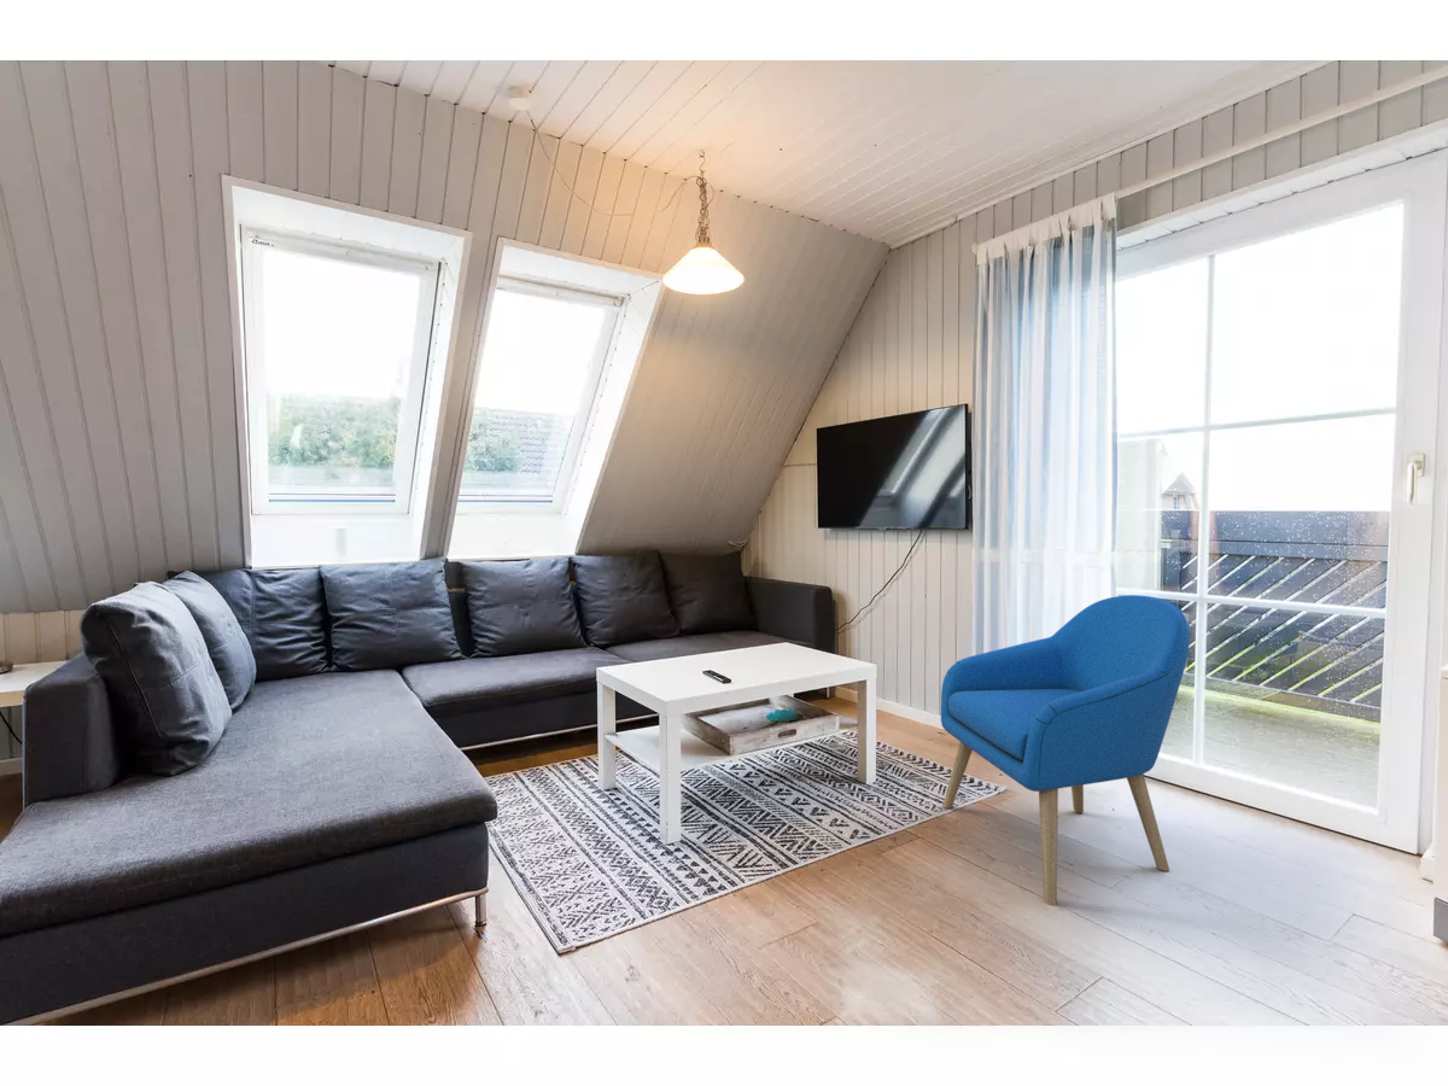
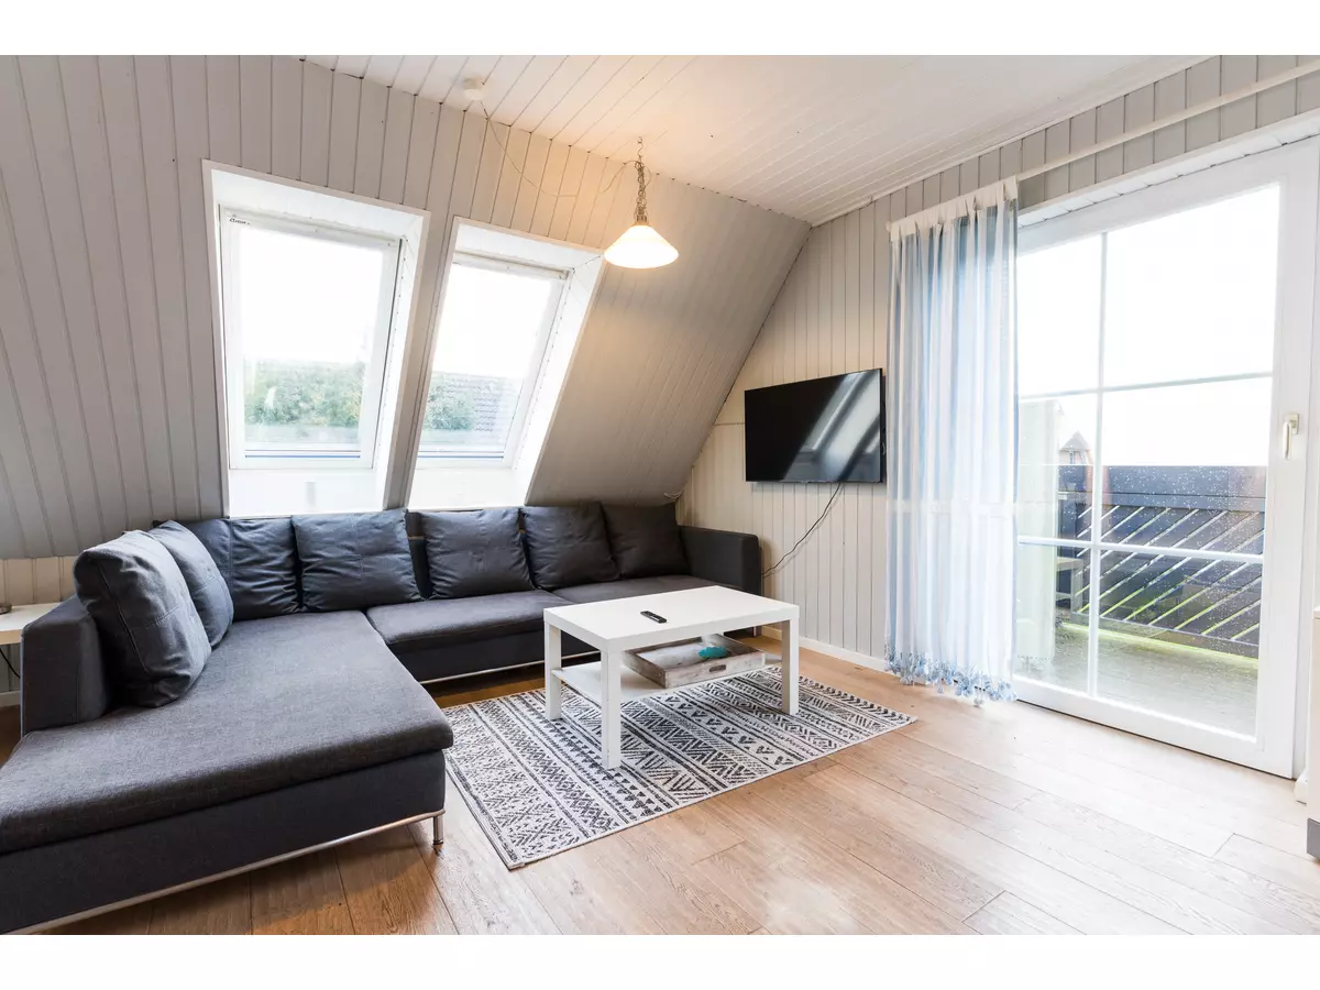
- armchair (1068, 722)
